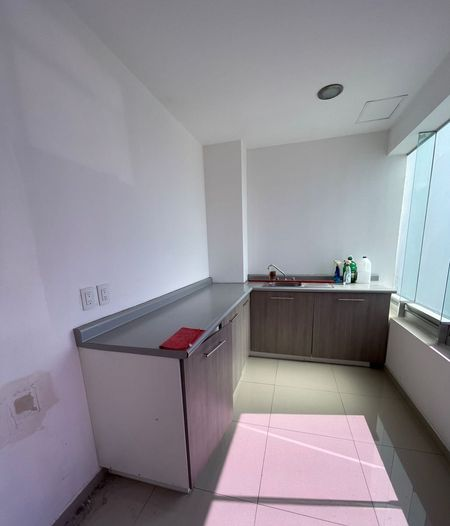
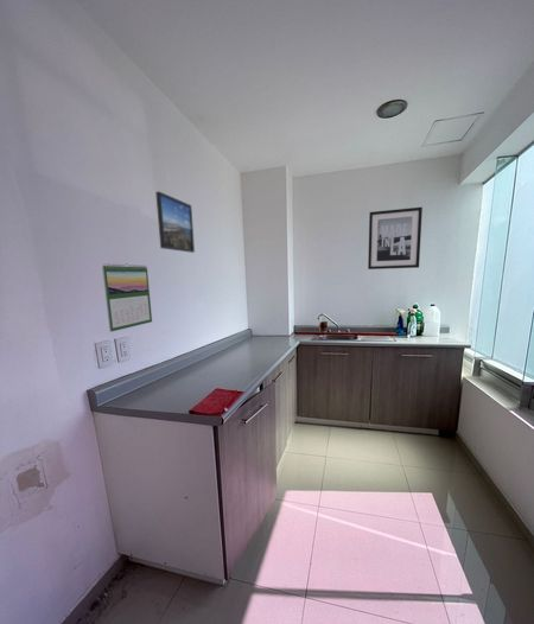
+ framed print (177, 224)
+ calendar (129, 295)
+ wall art (393, 238)
